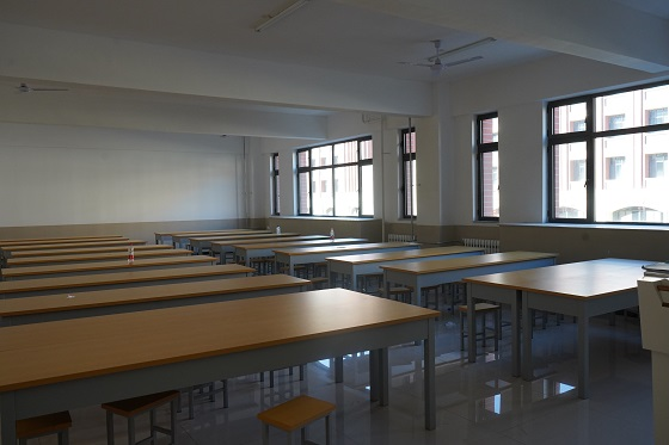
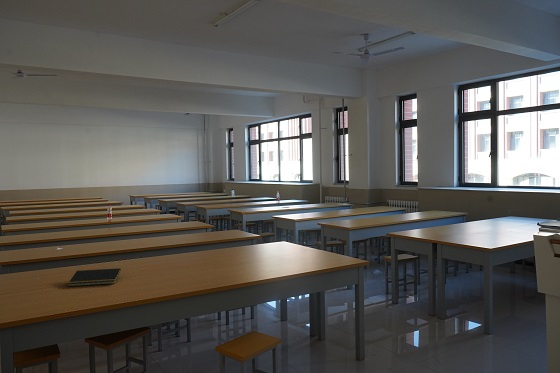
+ notepad (95, 276)
